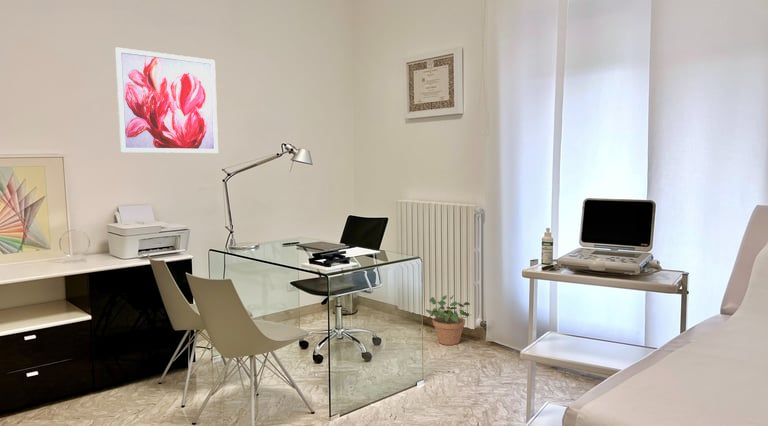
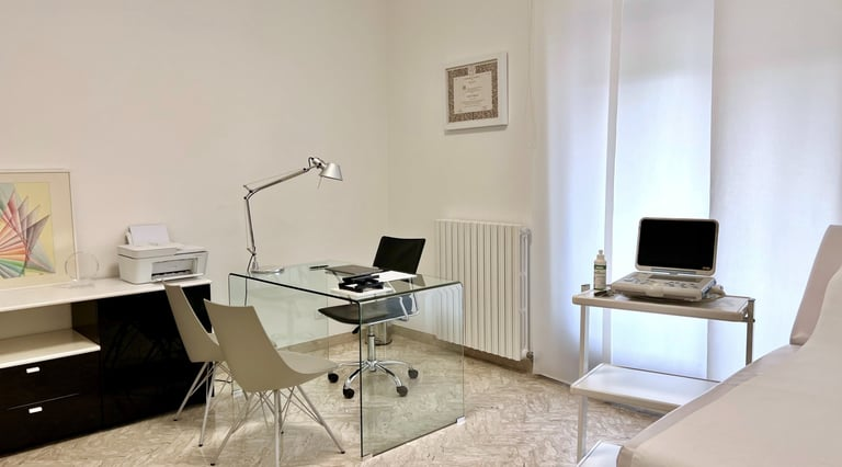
- wall art (170, 103)
- potted plant (452, 320)
